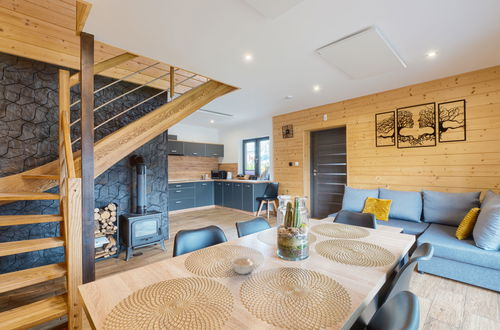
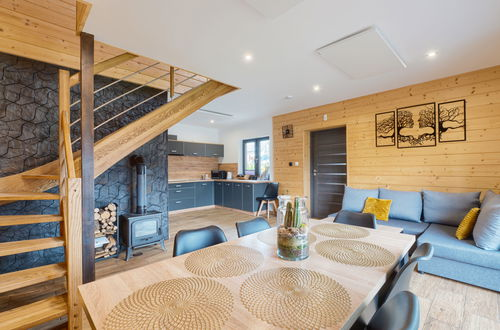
- legume (243, 265)
